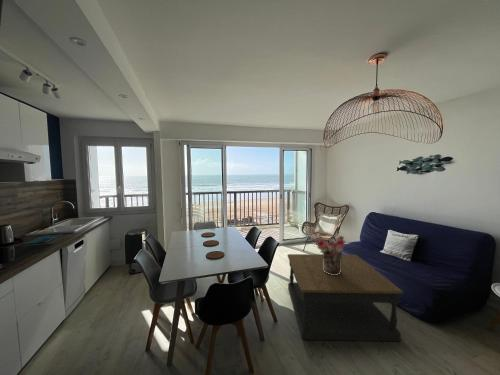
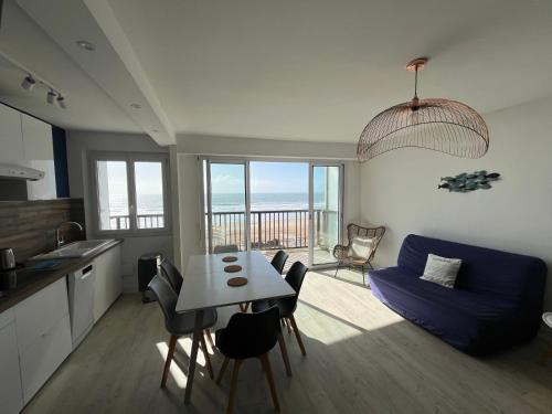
- bouquet (330, 253)
- coffee table (333, 289)
